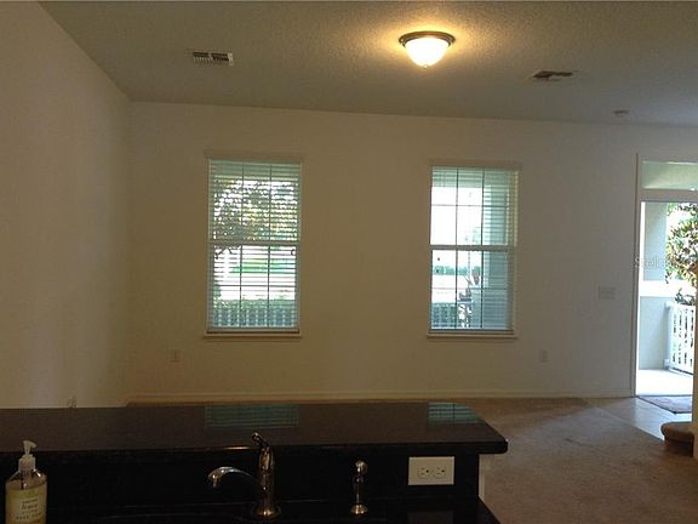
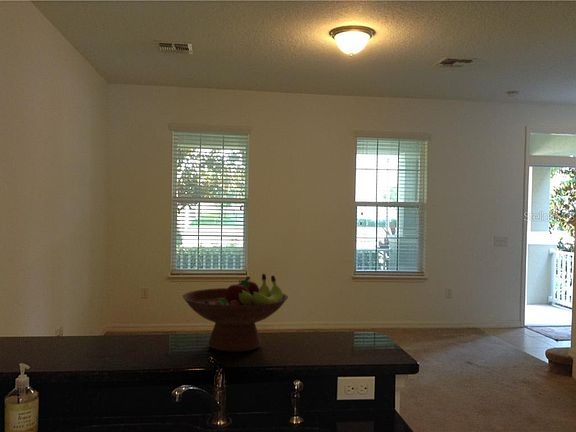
+ fruit bowl (235, 311)
